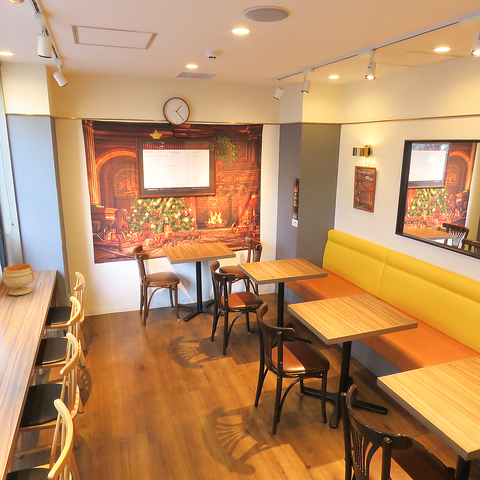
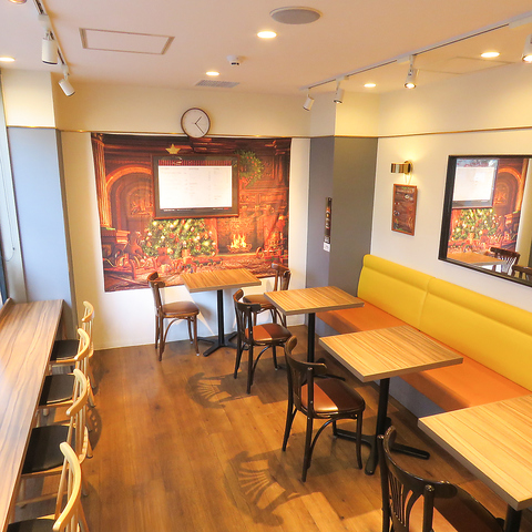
- footed bowl (19, 279)
